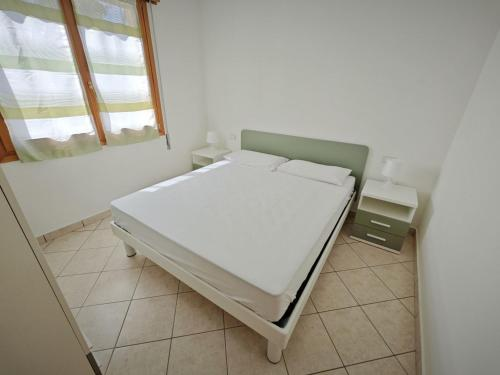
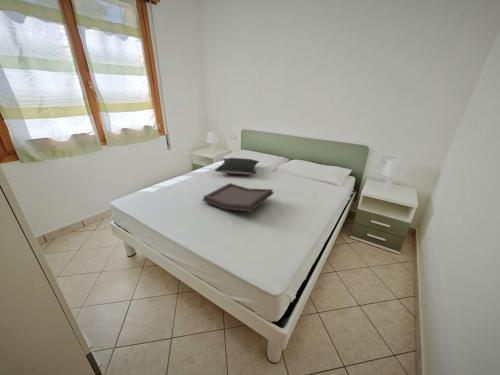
+ serving tray (238, 196)
+ pillow (238, 165)
